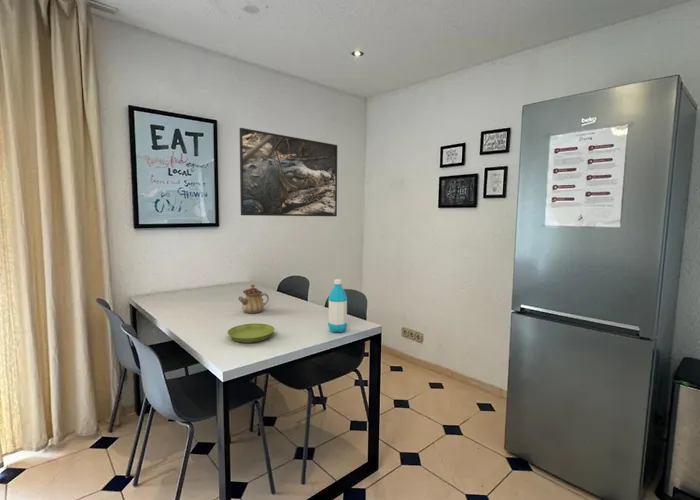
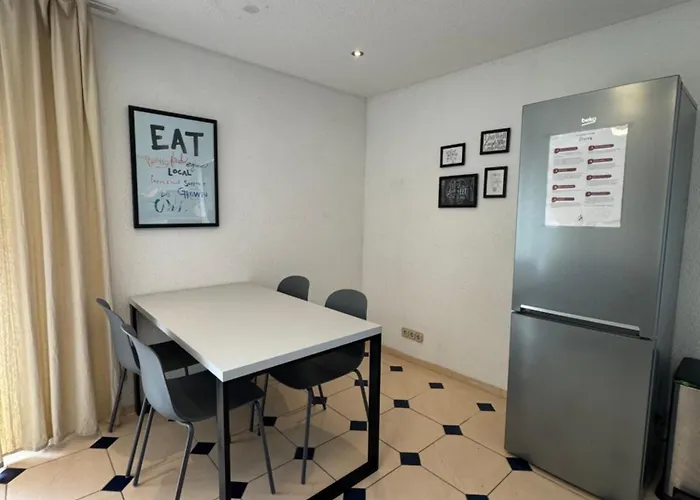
- water bottle (337, 305)
- saucer (251, 333)
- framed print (293, 177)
- teapot (254, 297)
